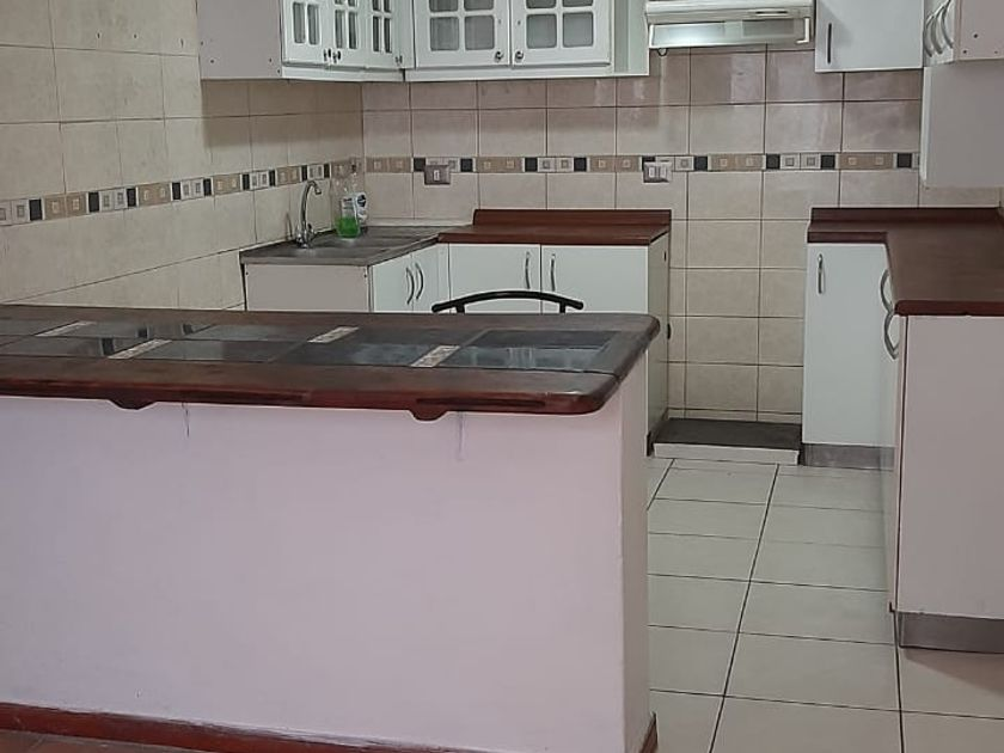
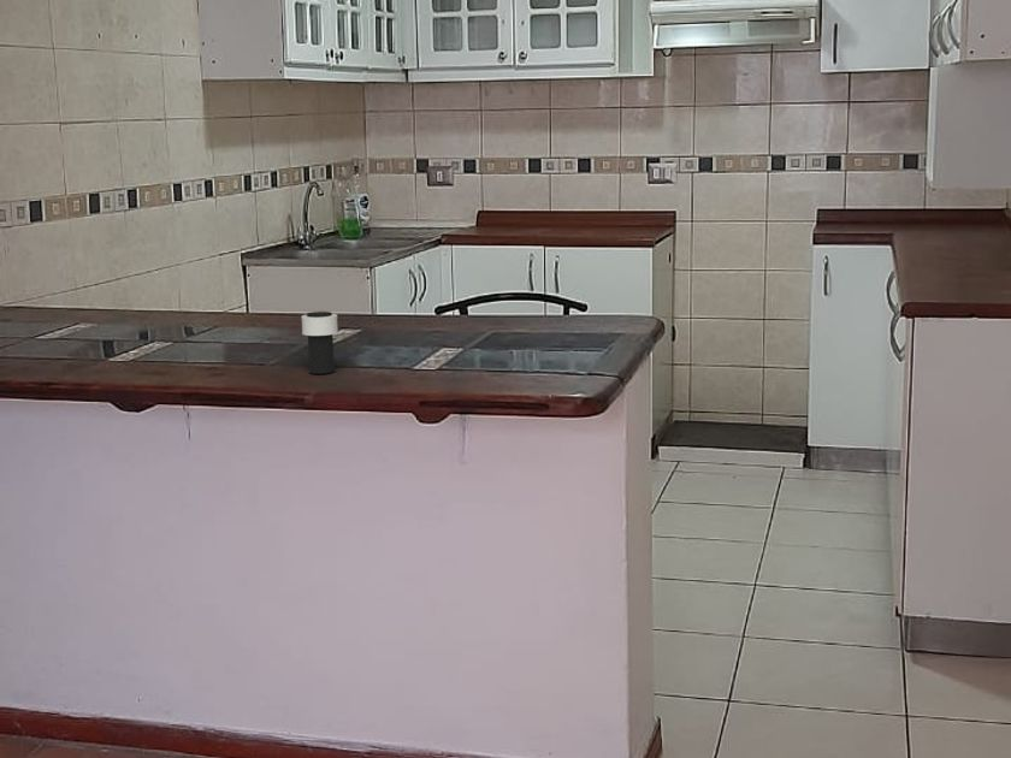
+ cup (320, 342)
